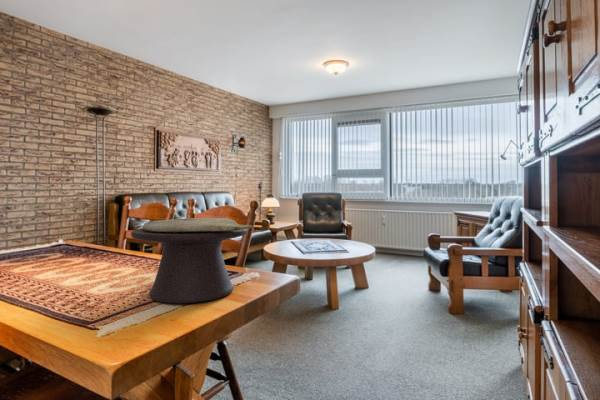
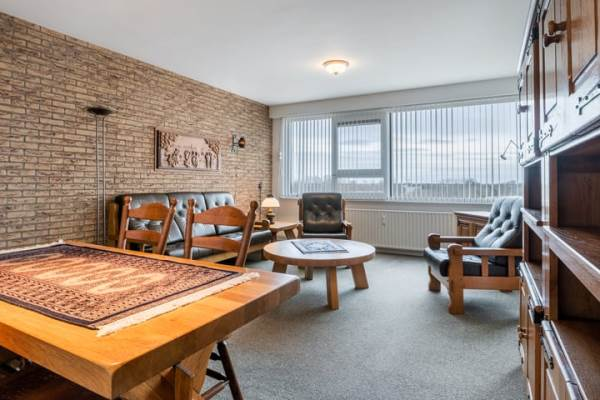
- decorative bowl (194, 256)
